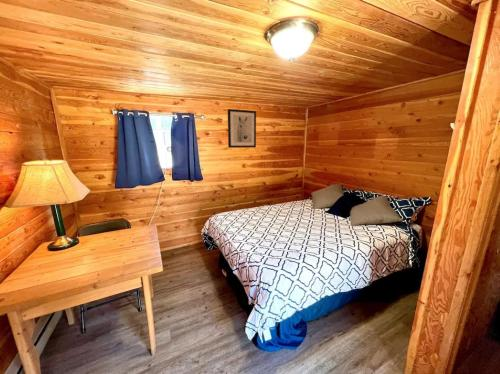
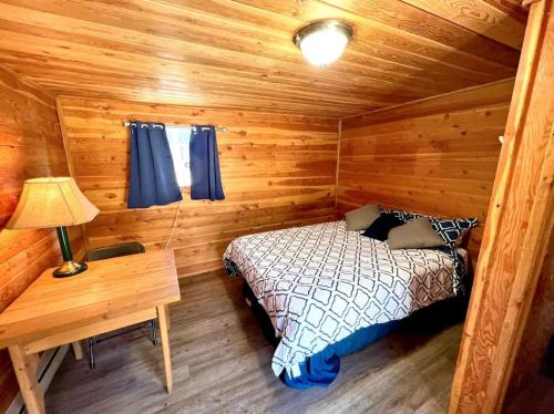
- wall art (242, 129)
